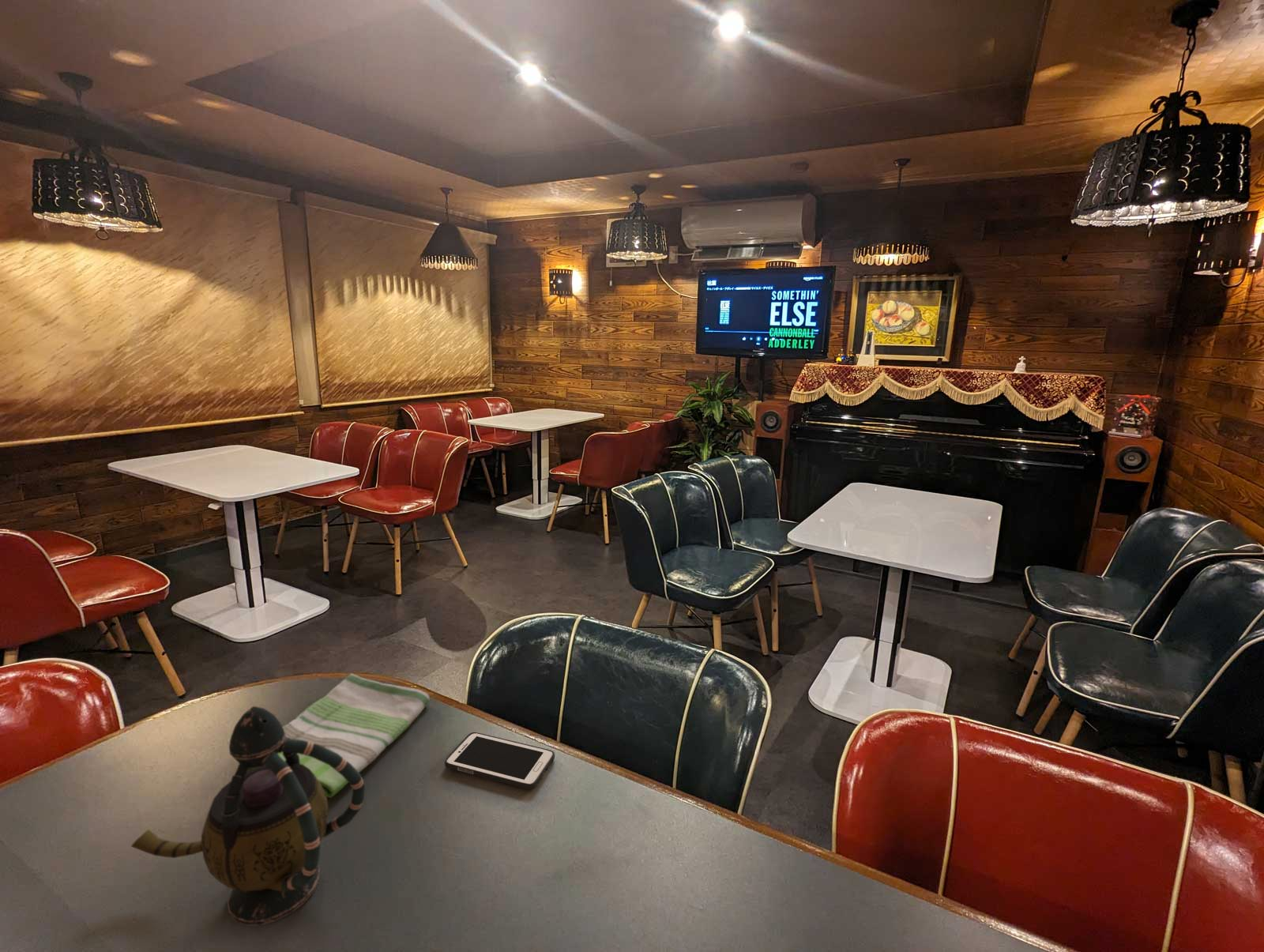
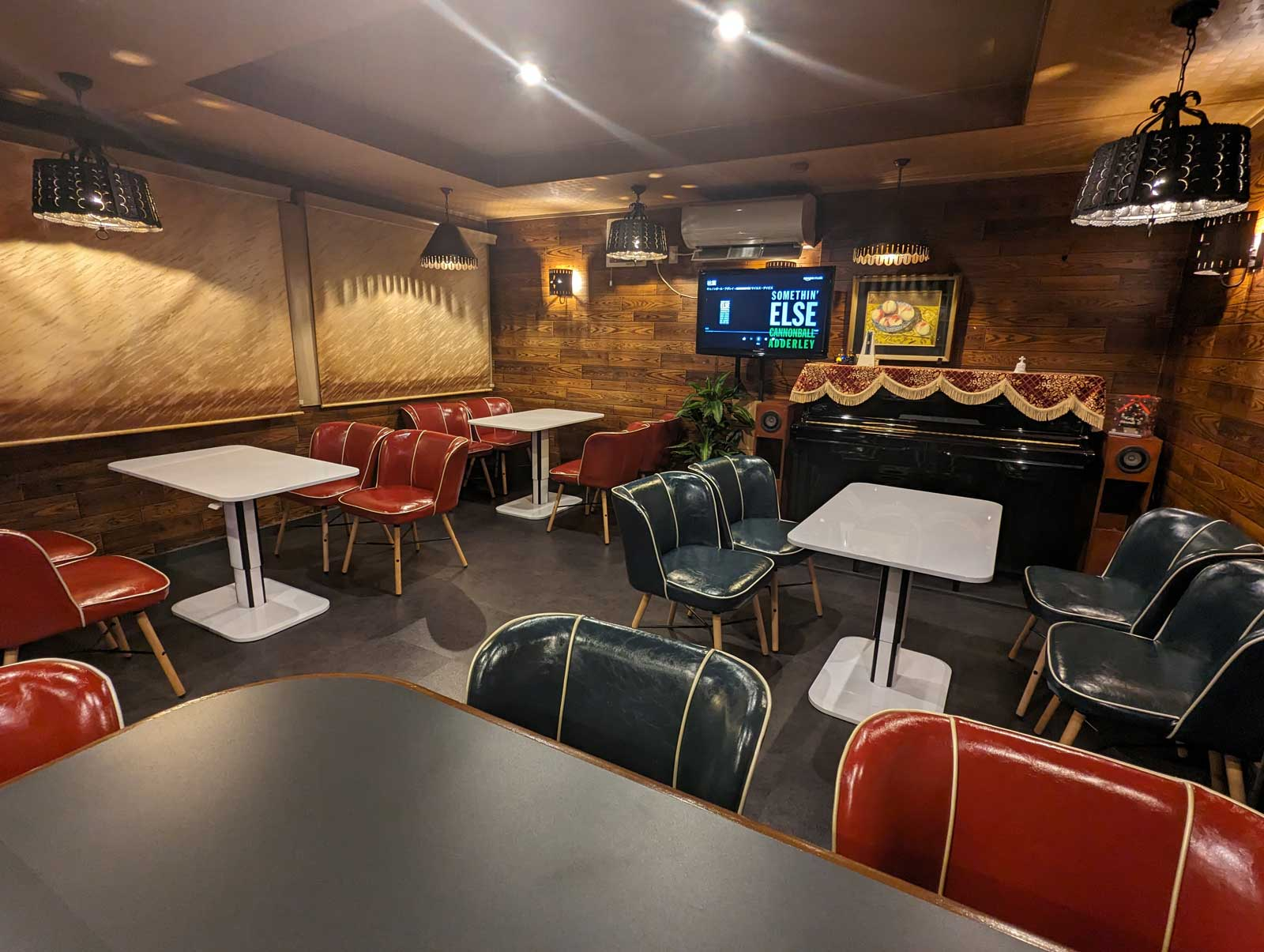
- teapot (234, 797)
- cell phone (500, 759)
- dish towel (342, 727)
